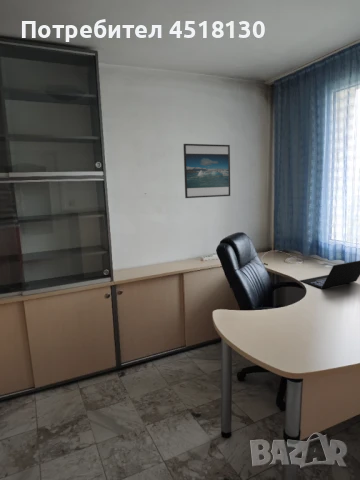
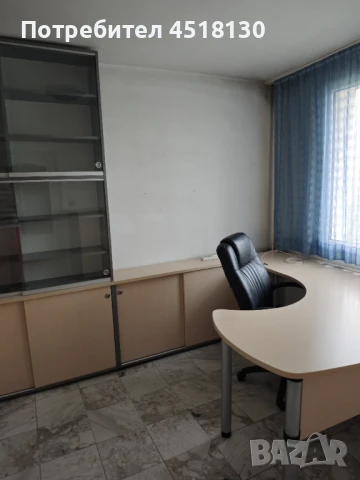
- laptop (332, 270)
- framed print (207, 171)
